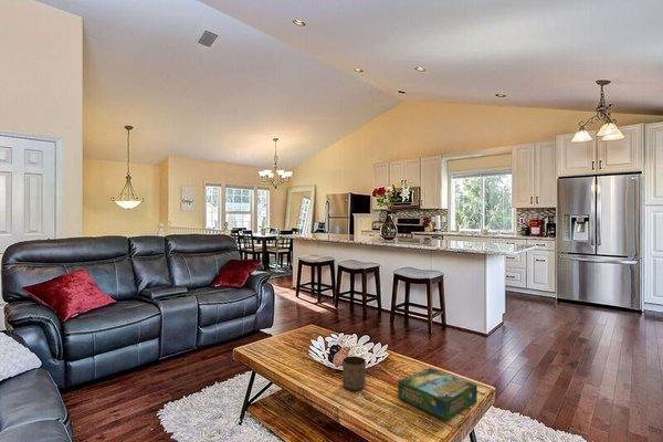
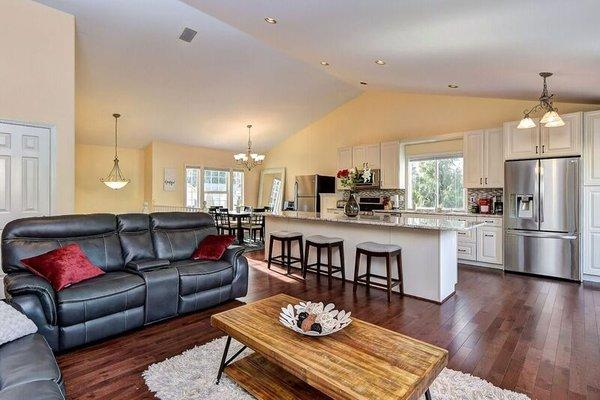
- cup (354, 372)
- board game (436, 391)
